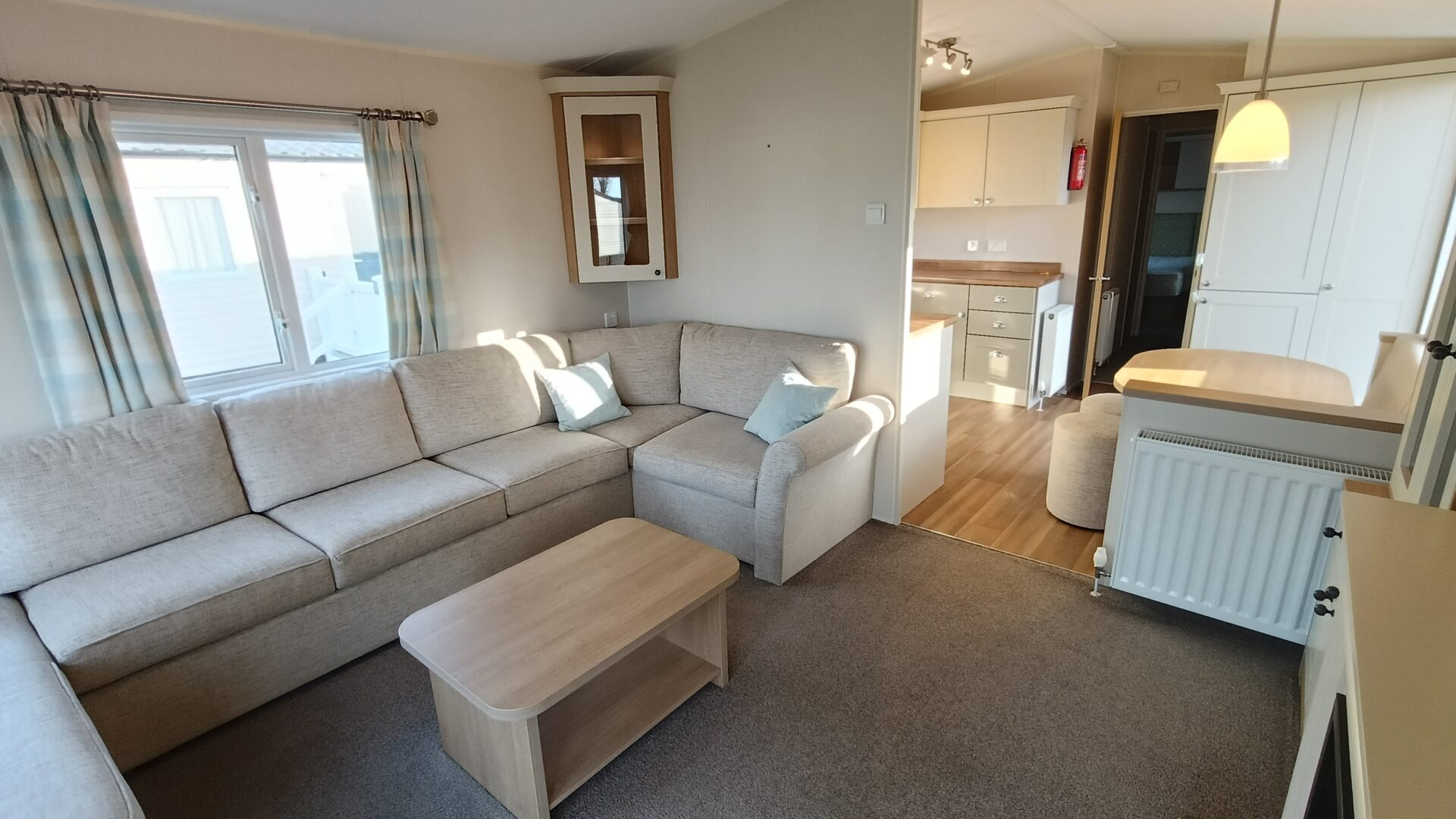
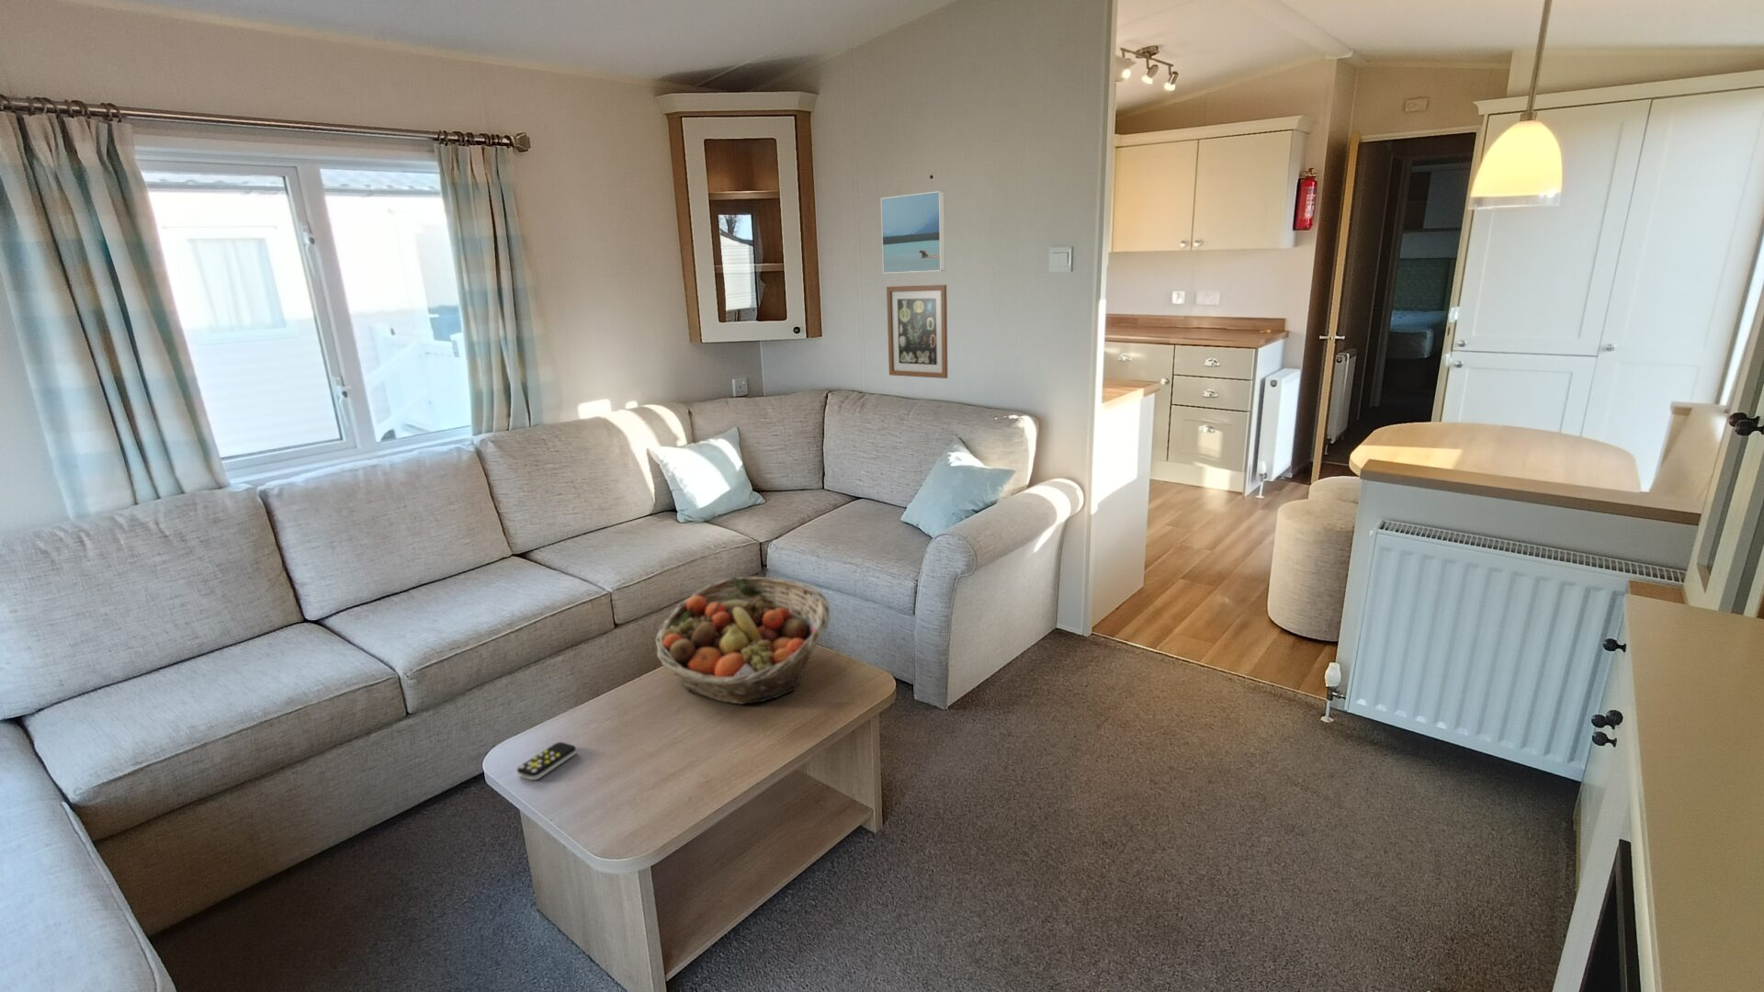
+ remote control (546, 759)
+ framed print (912, 234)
+ wall art (916, 332)
+ fruit basket (743, 637)
